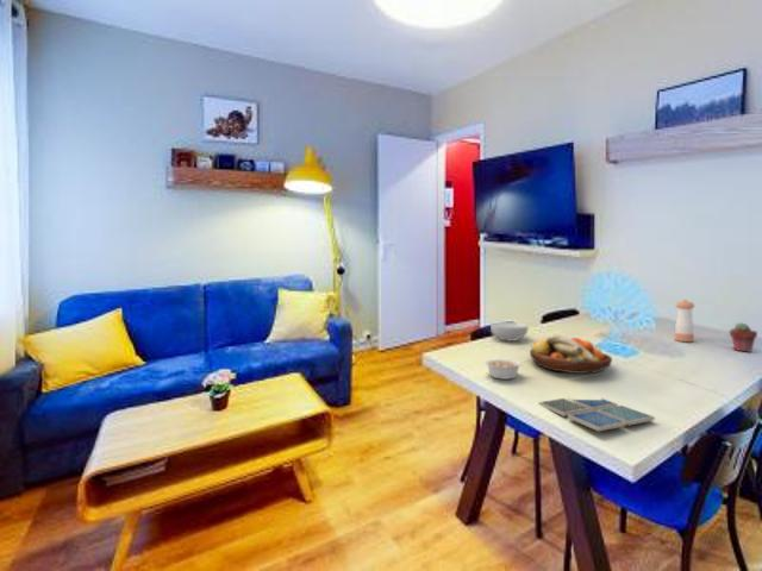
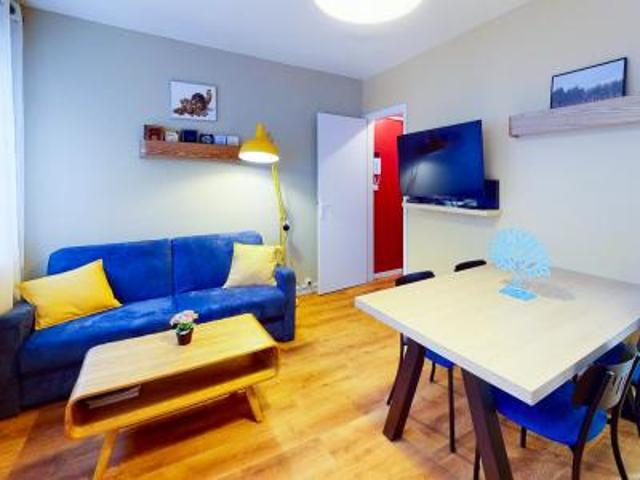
- cereal bowl (508, 332)
- fruit bowl (569, 350)
- legume (504, 368)
- potted succulent (742, 335)
- drink coaster (593, 410)
- pepper shaker (685, 320)
